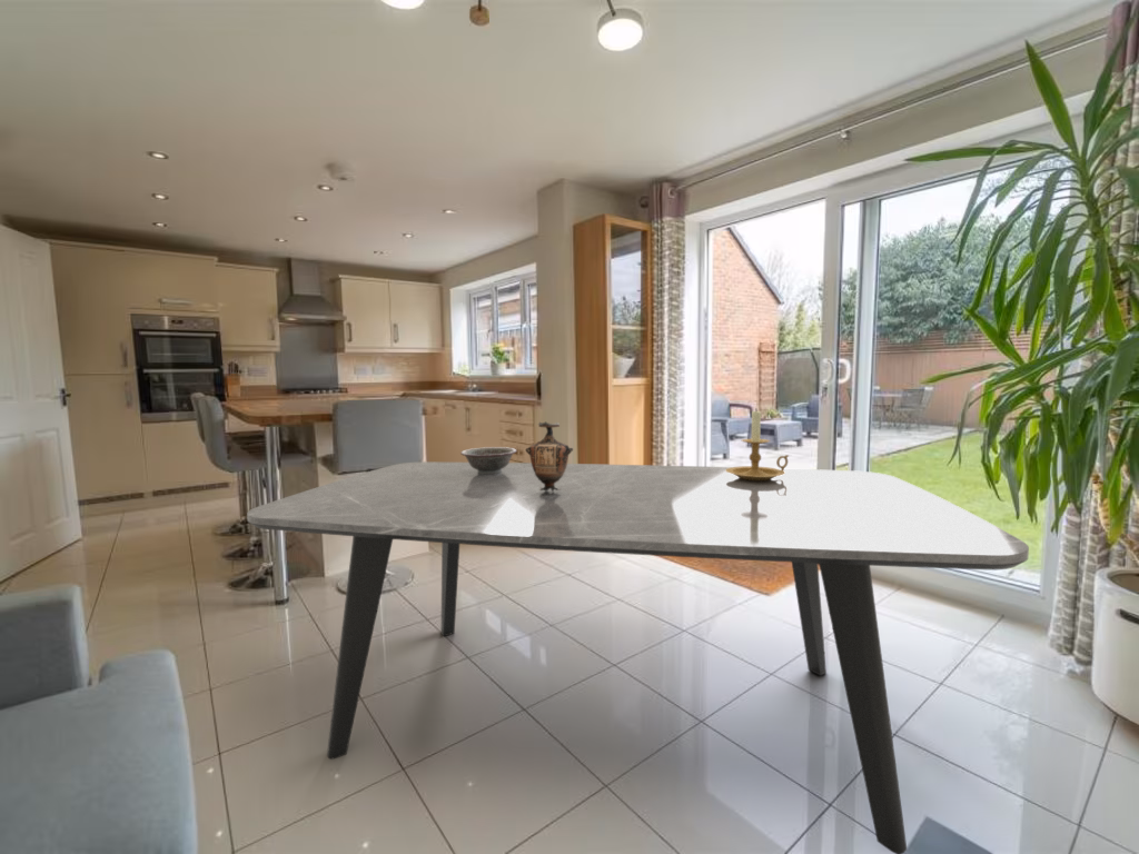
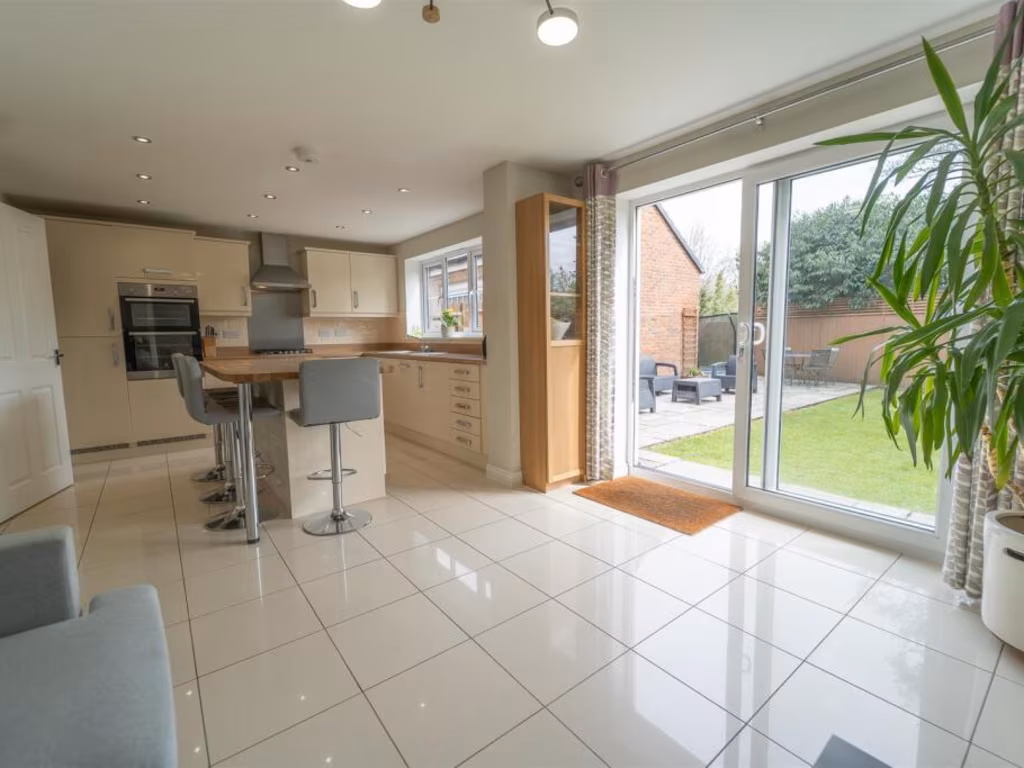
- vase (547, 454)
- candle holder (755, 443)
- decorative bowl (488, 460)
- dining table (612, 553)
